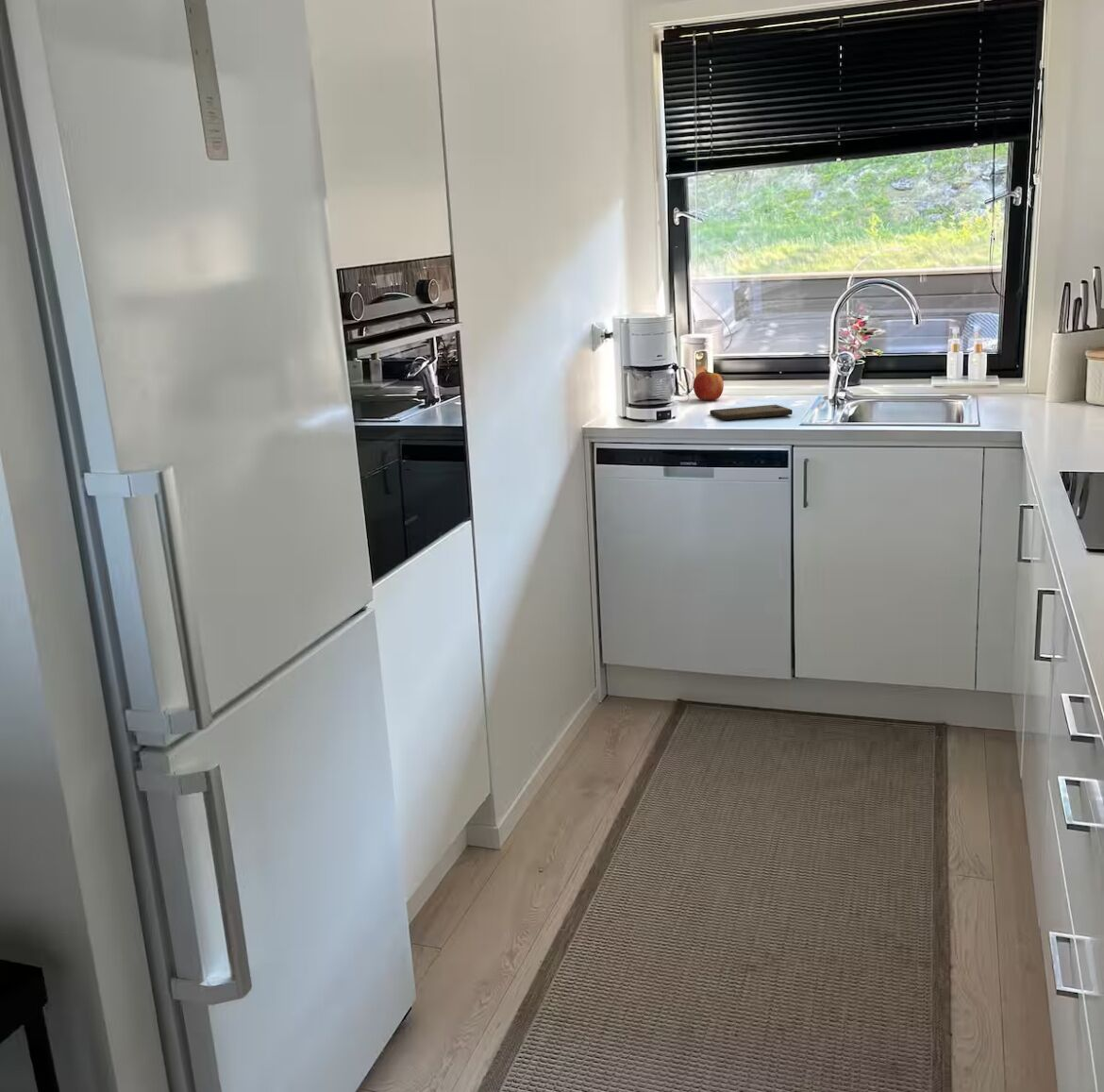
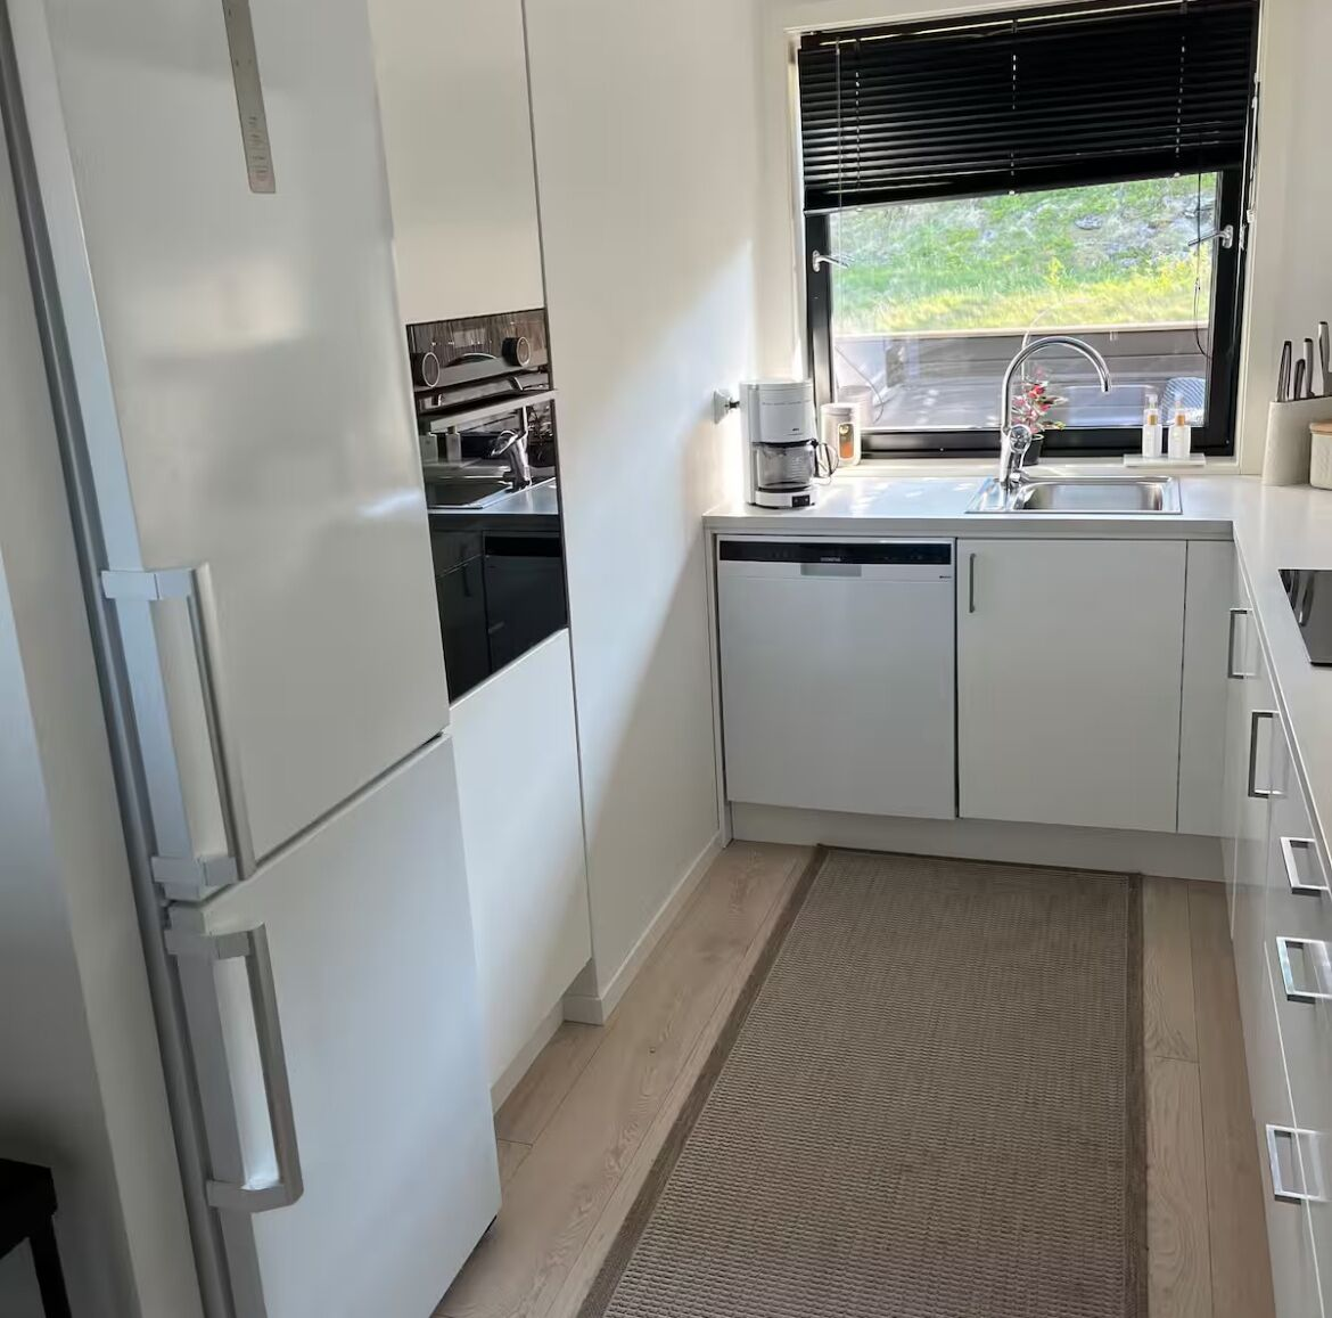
- fruit (709, 384)
- cutting board (750, 412)
